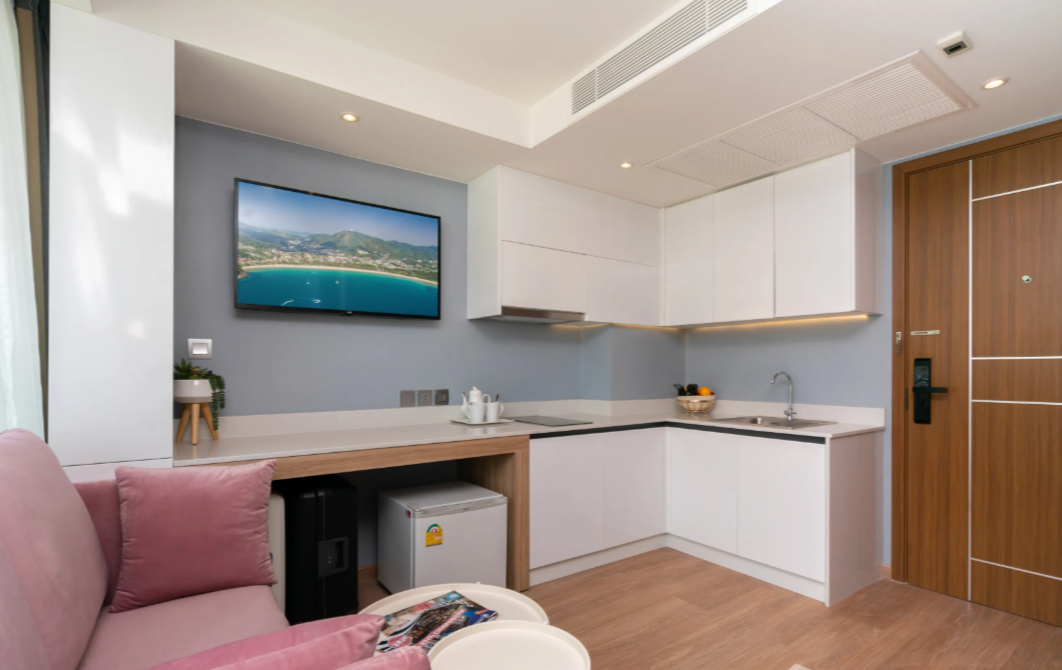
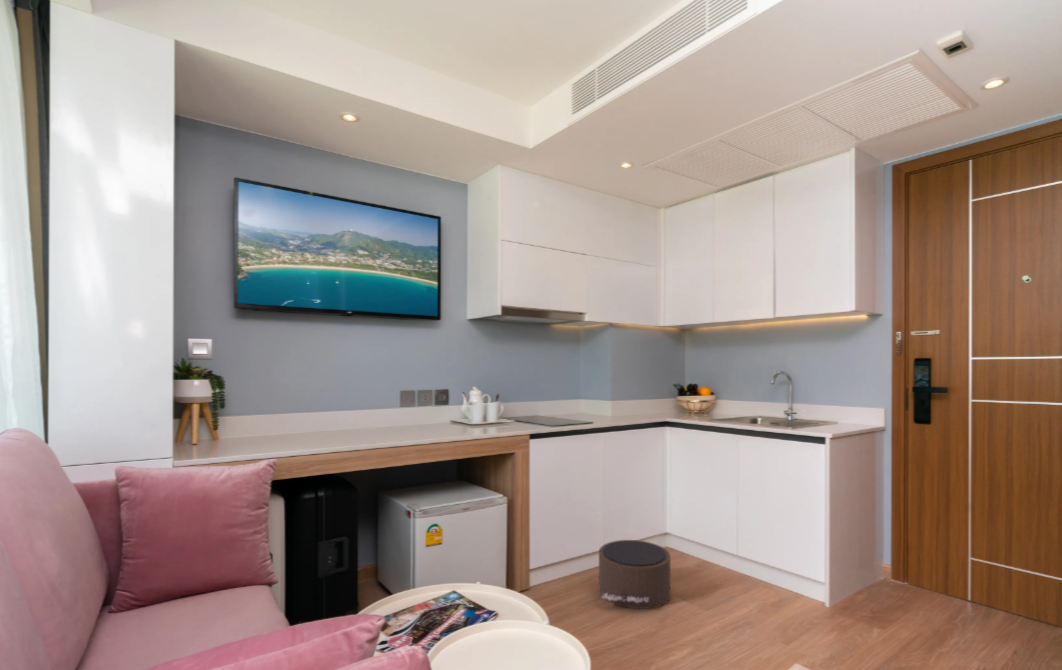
+ pouf (628, 571)
